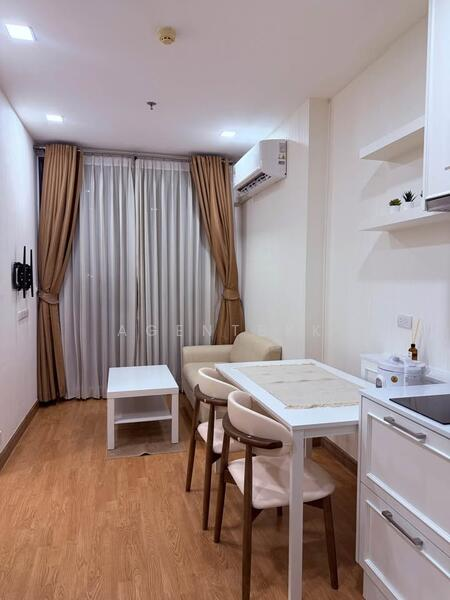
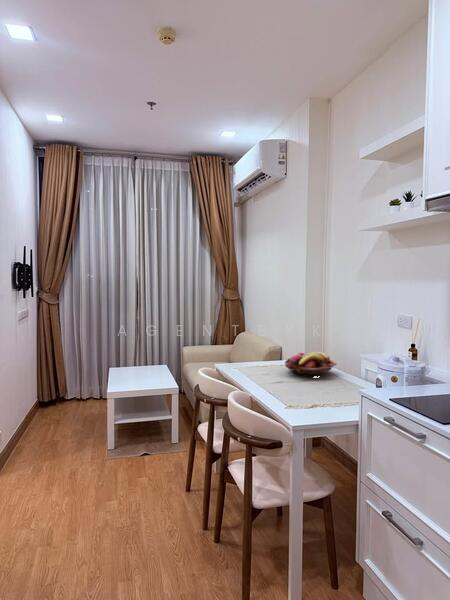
+ fruit basket (309, 362)
